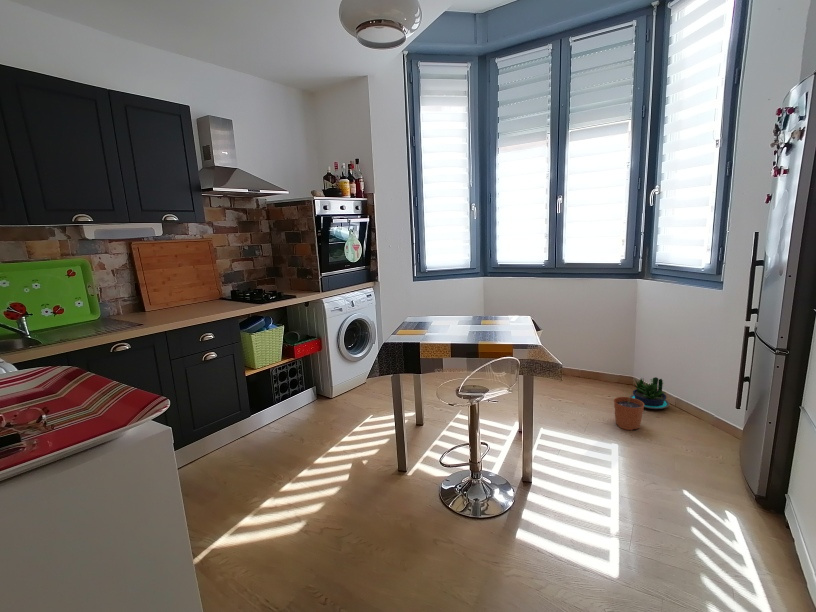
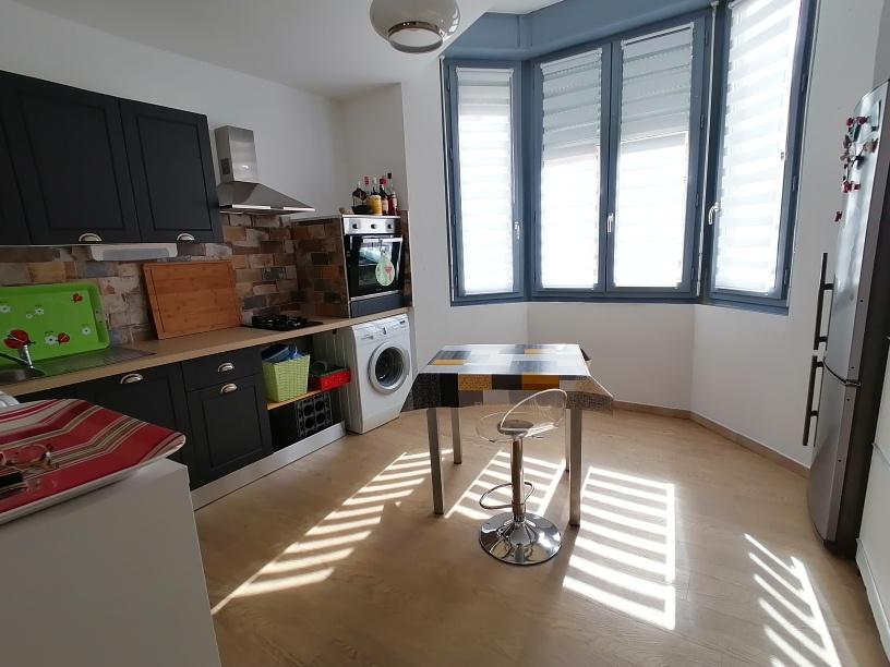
- potted plant (650, 391)
- plant pot (628, 407)
